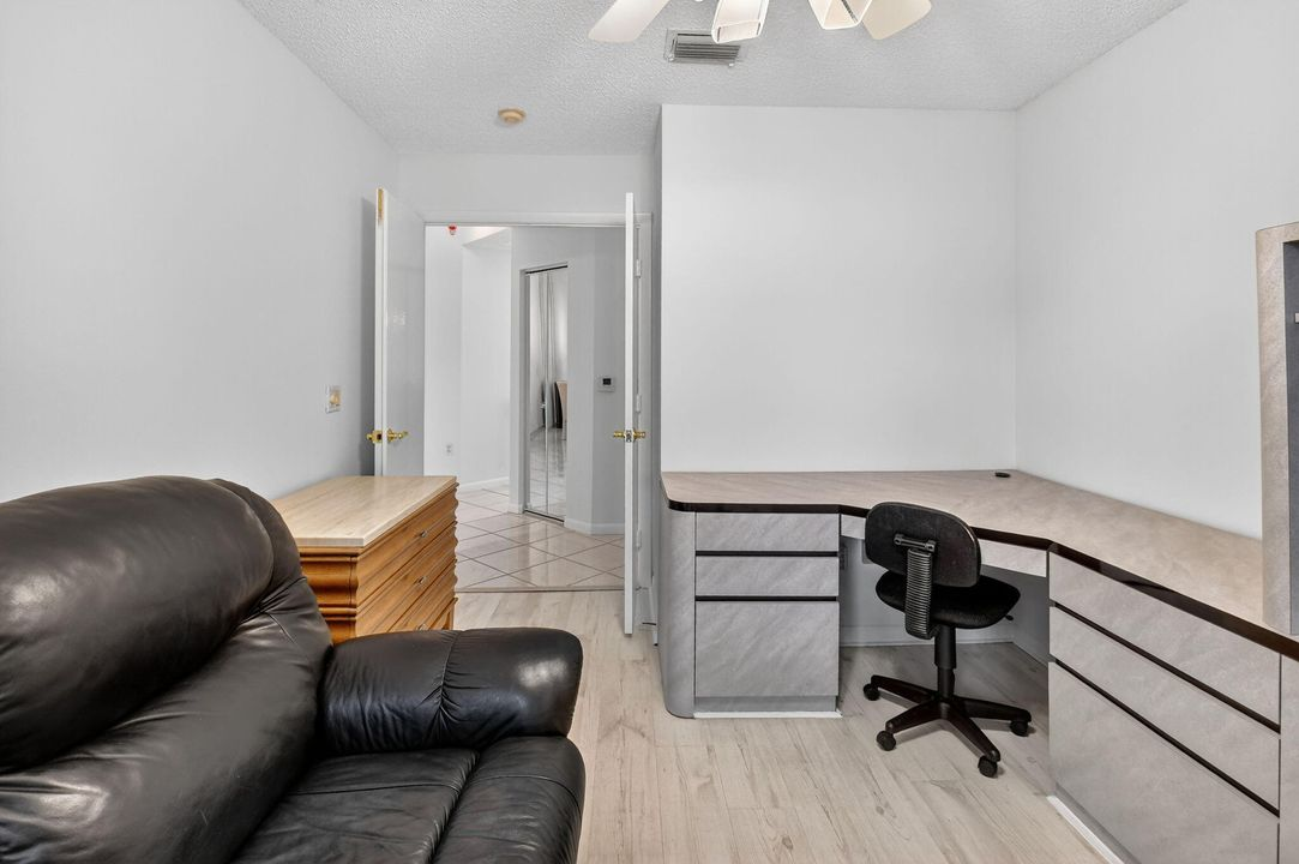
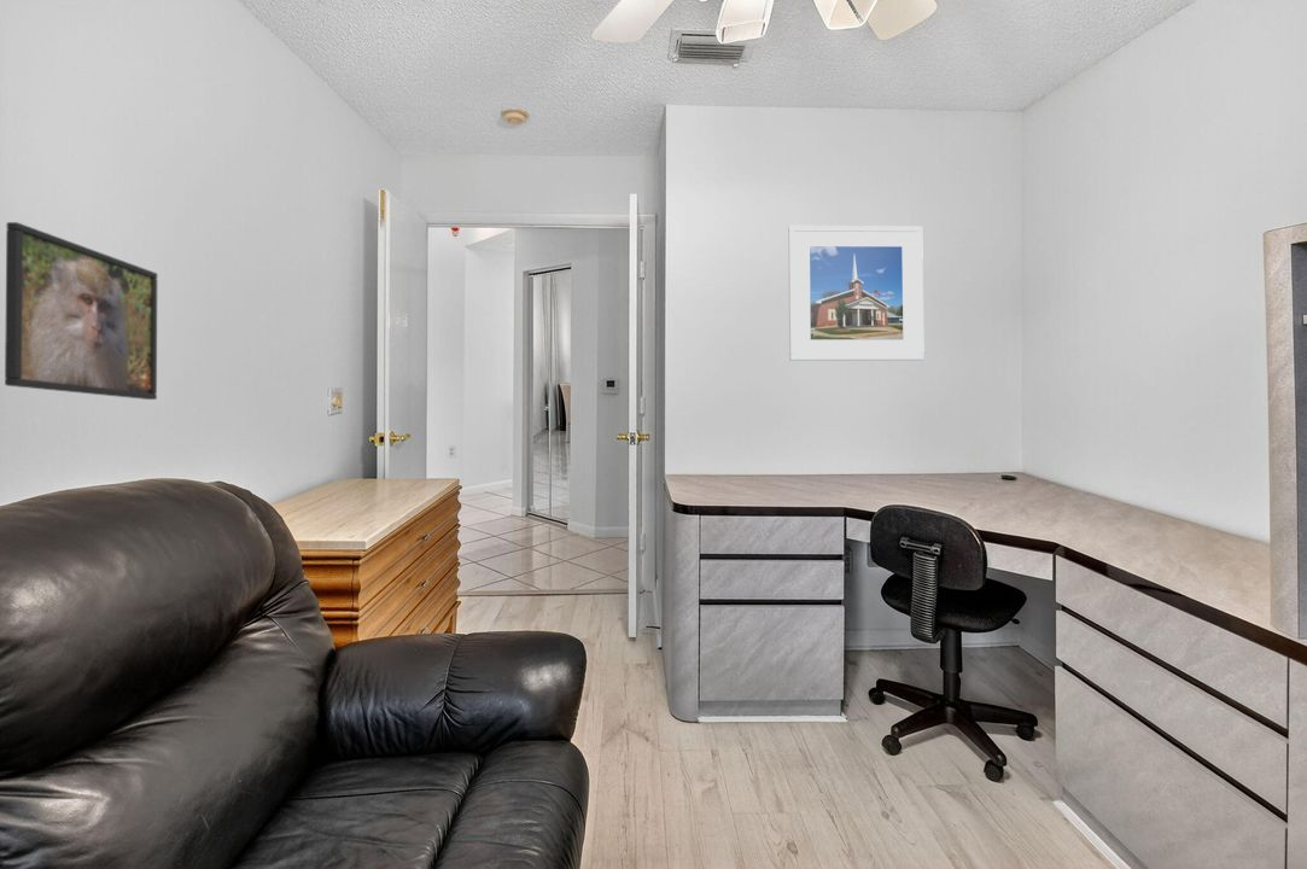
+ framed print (856, 292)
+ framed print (91, 321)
